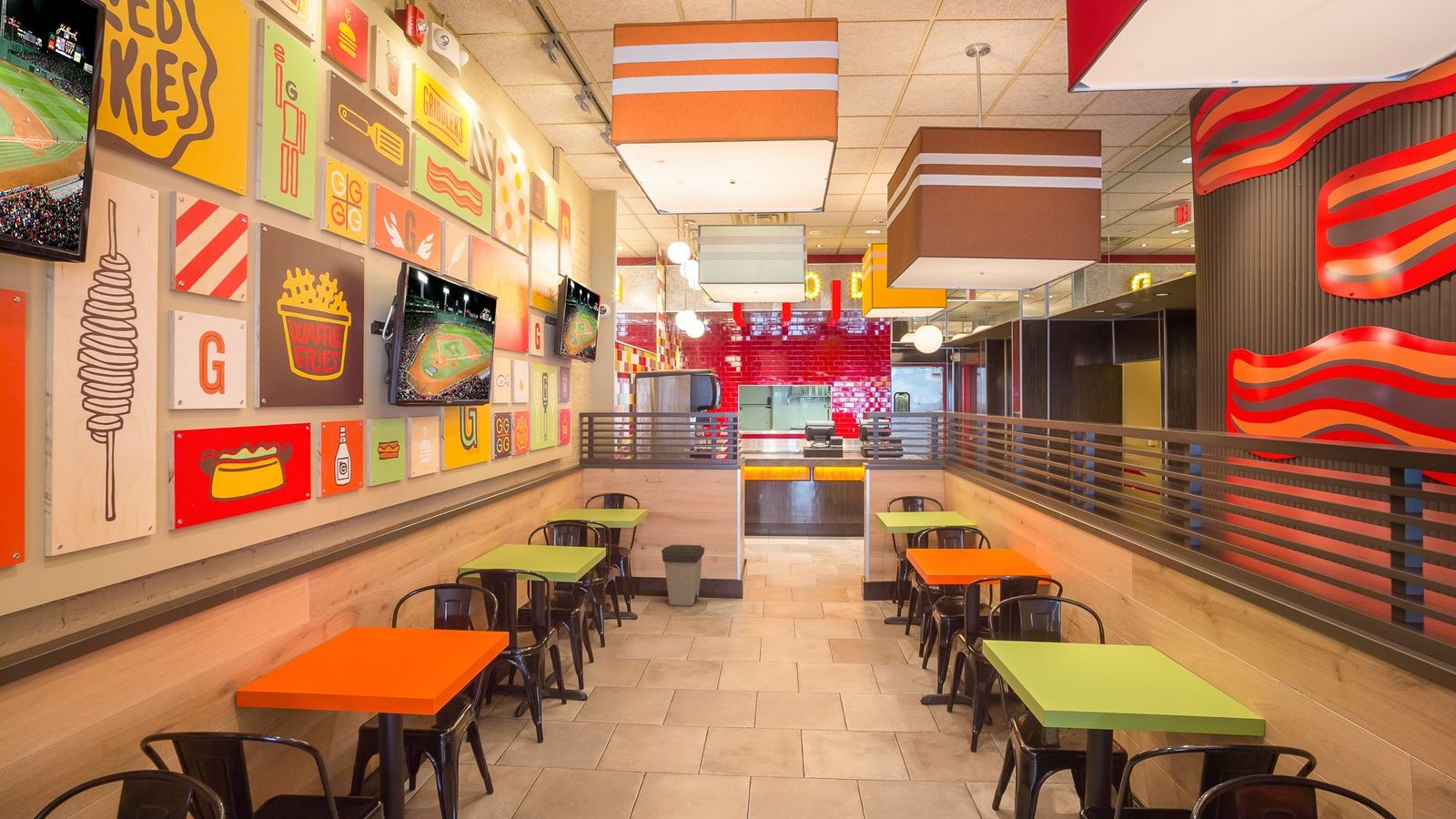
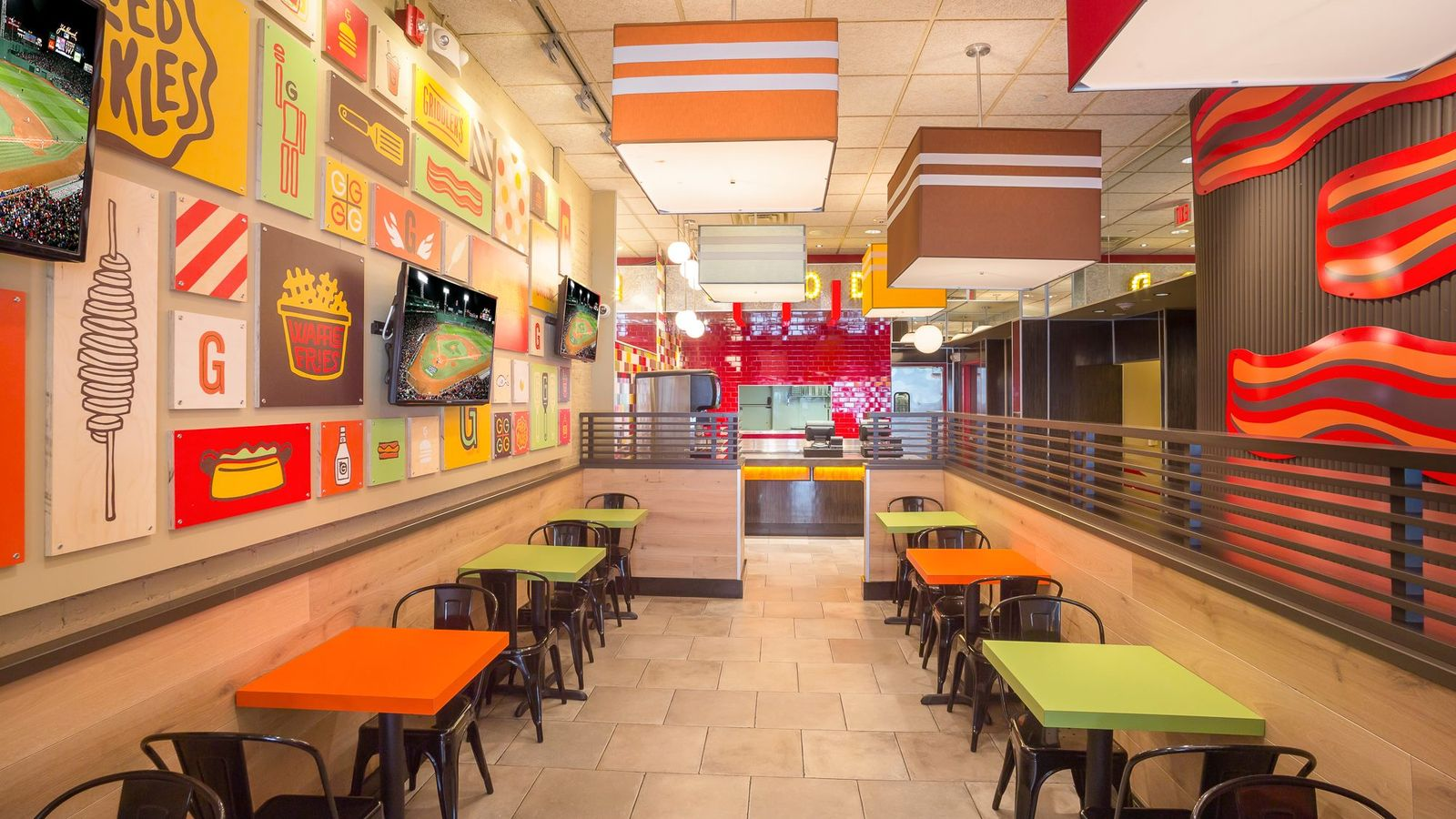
- trash can (682, 574)
